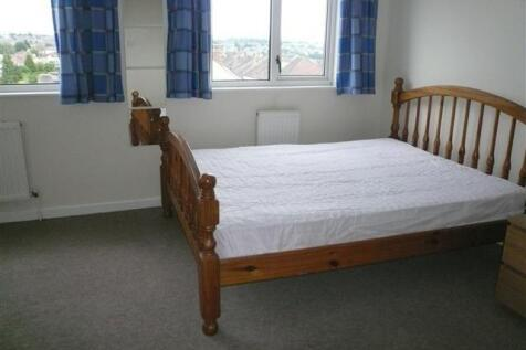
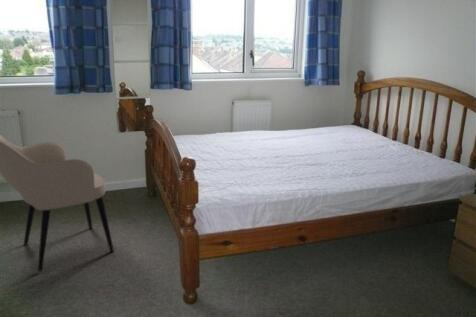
+ armchair (50, 191)
